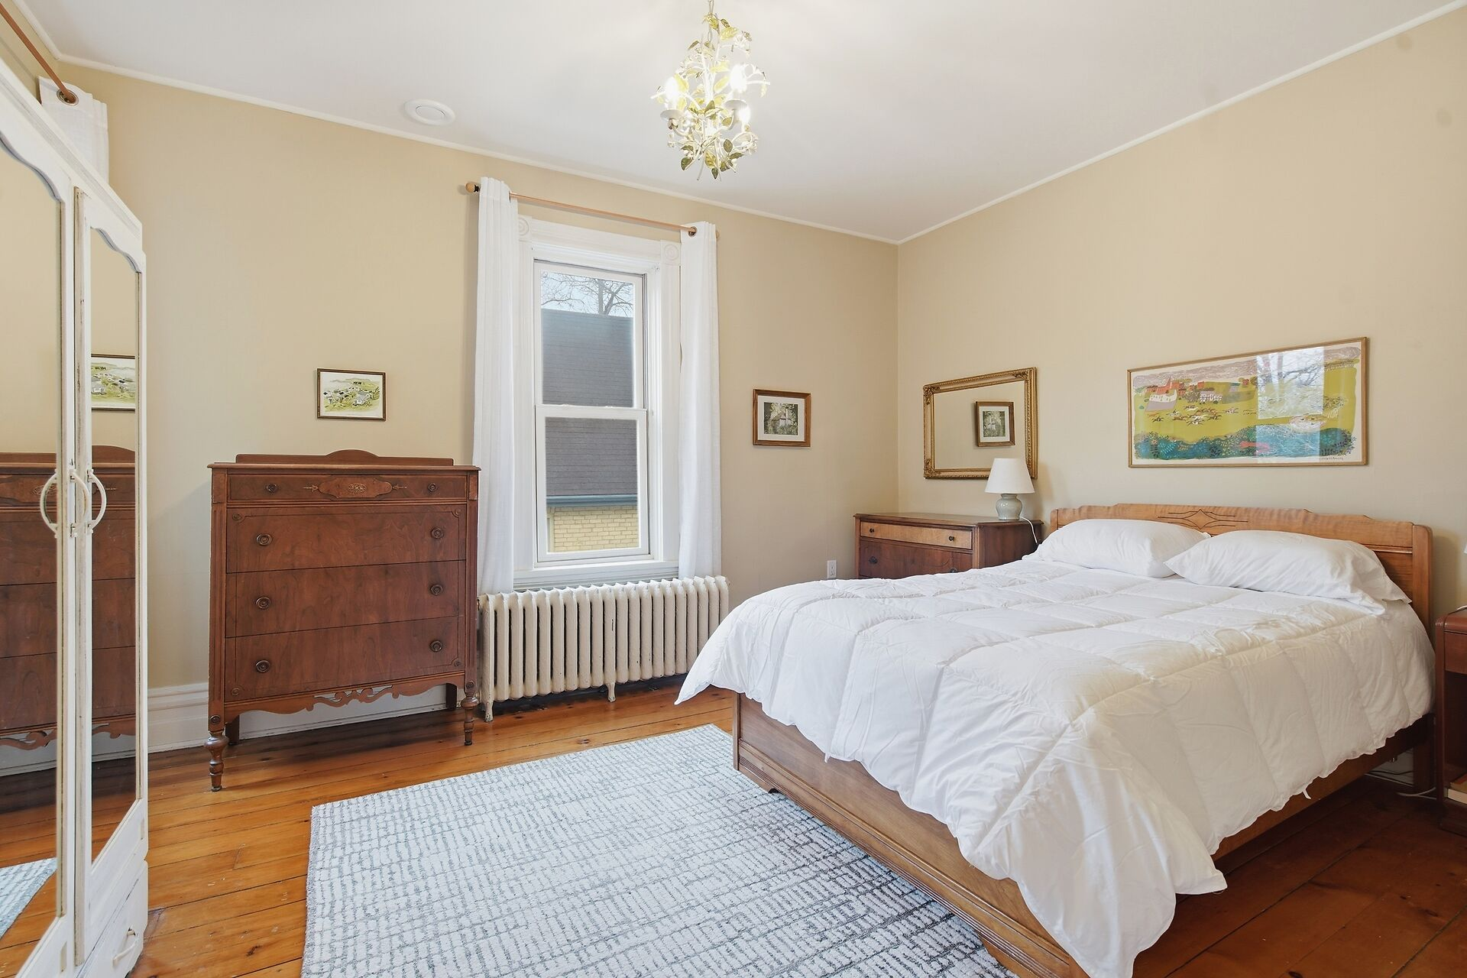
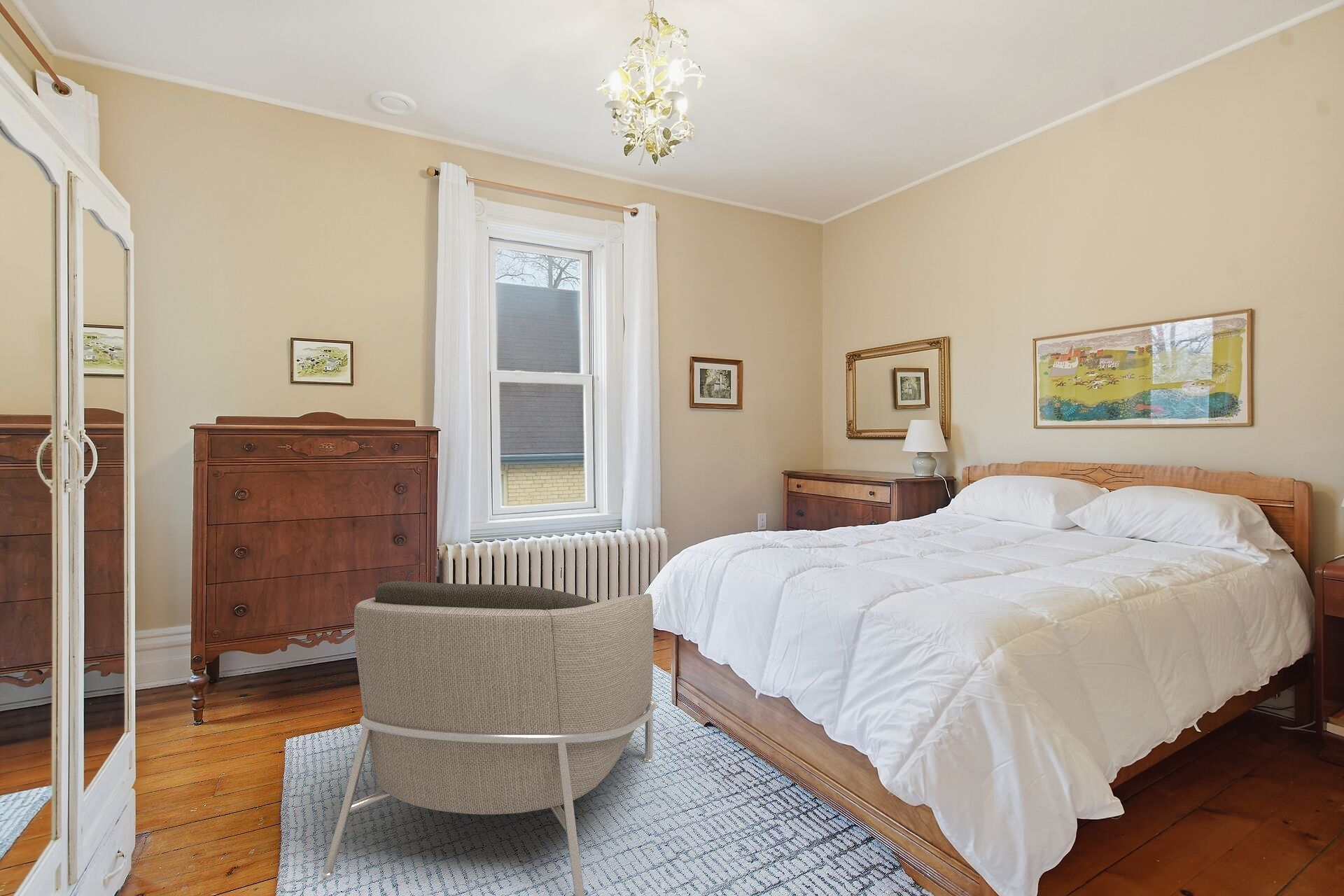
+ armchair (510, 683)
